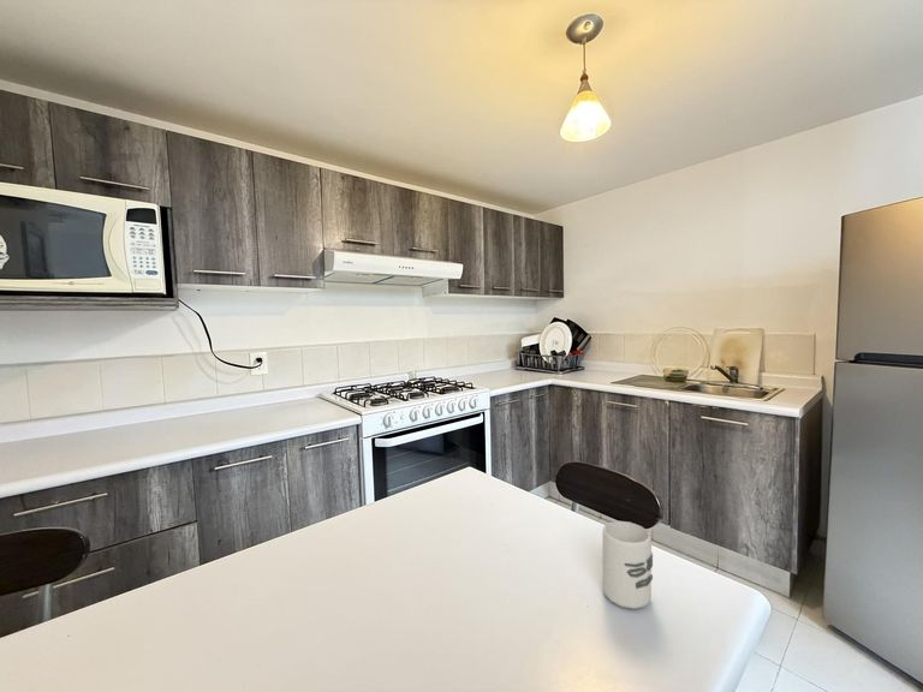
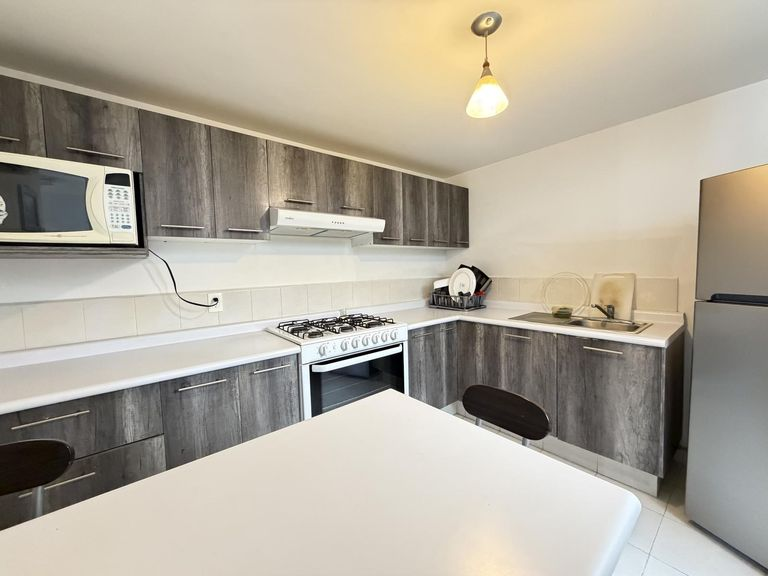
- cup (626, 563)
